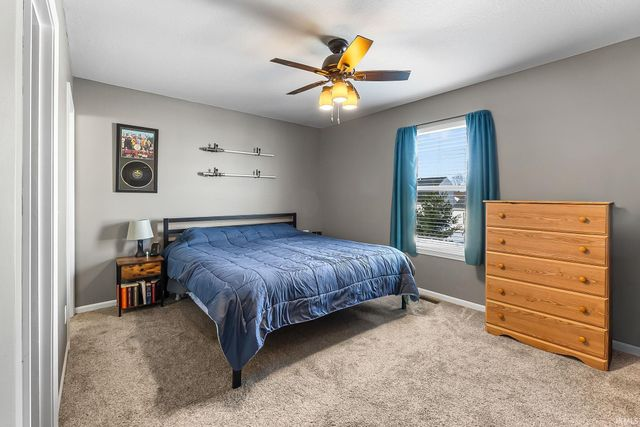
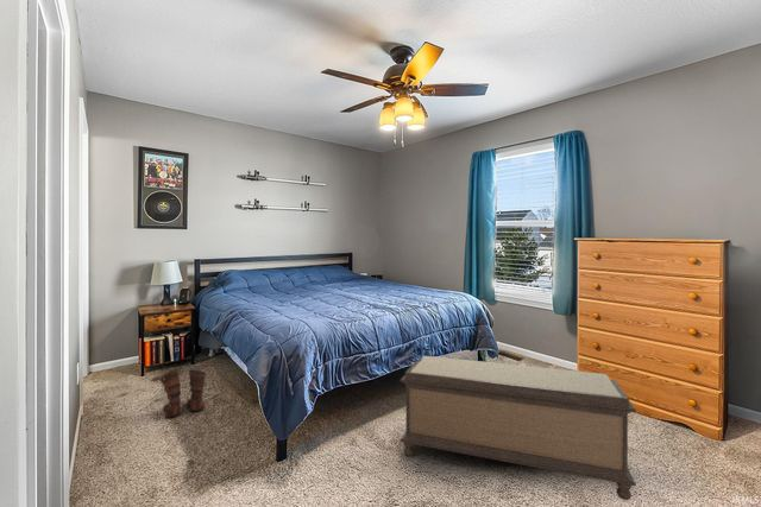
+ bench (507, 416)
+ boots (178, 388)
